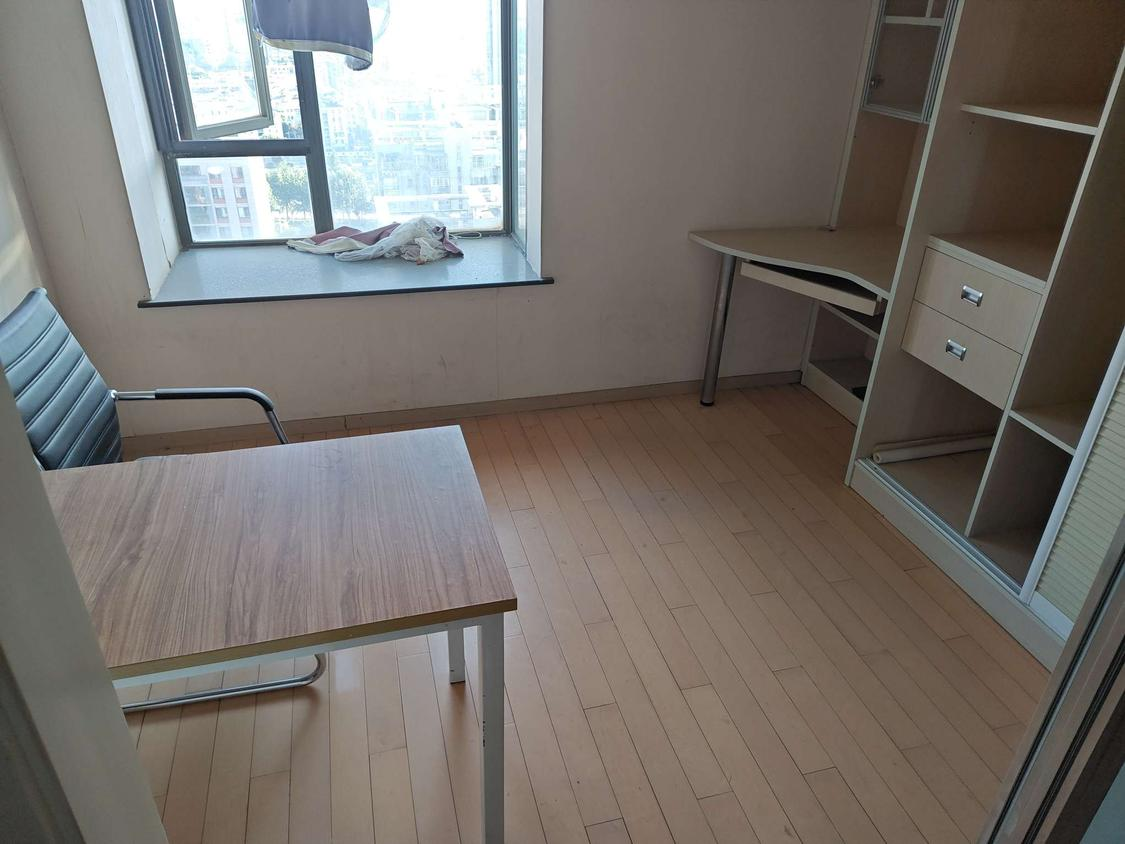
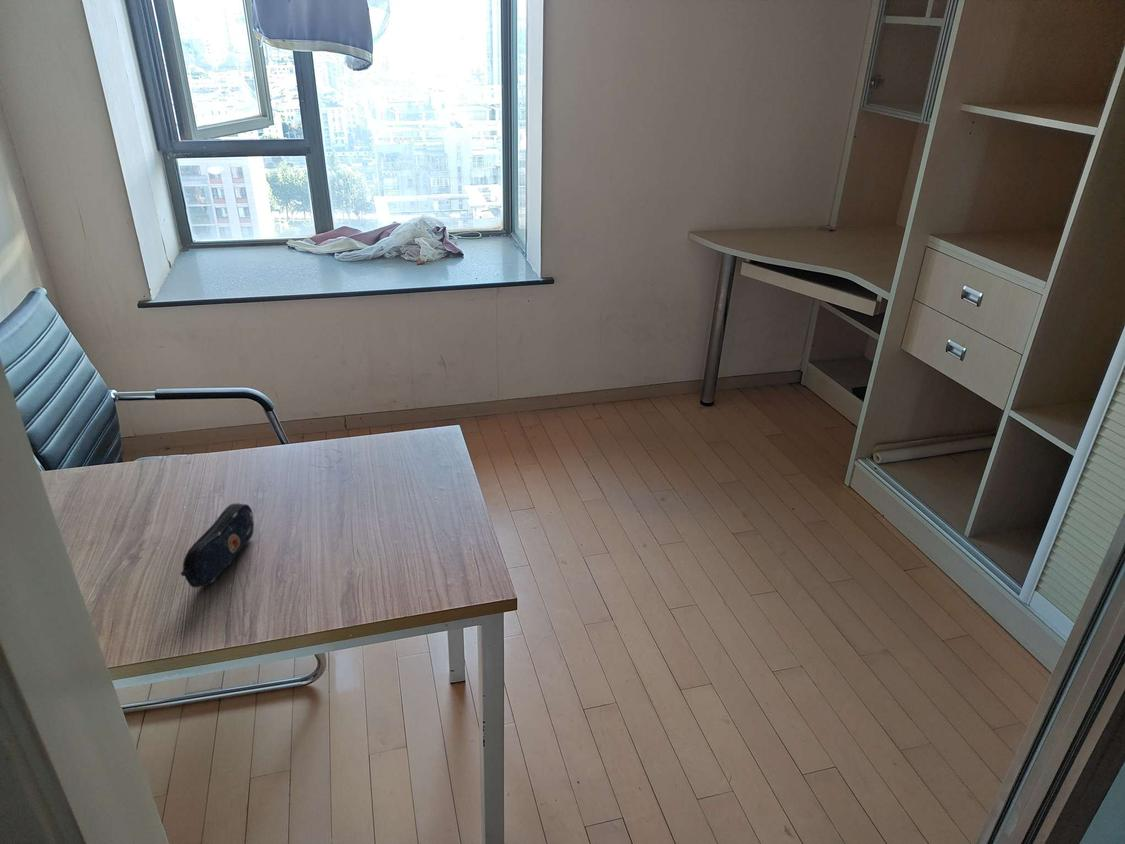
+ pencil case (221, 543)
